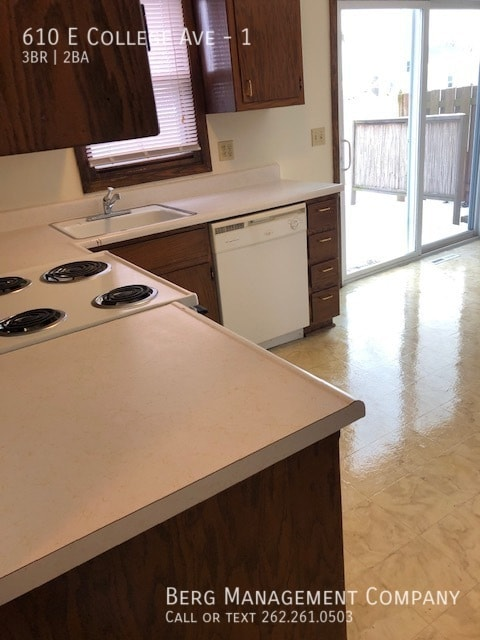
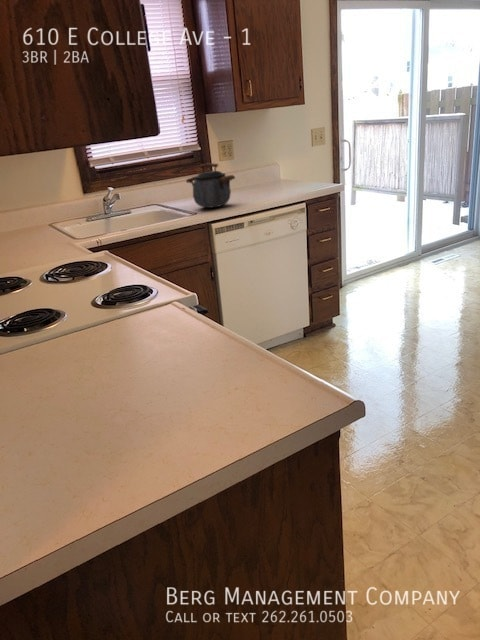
+ kettle (211, 185)
